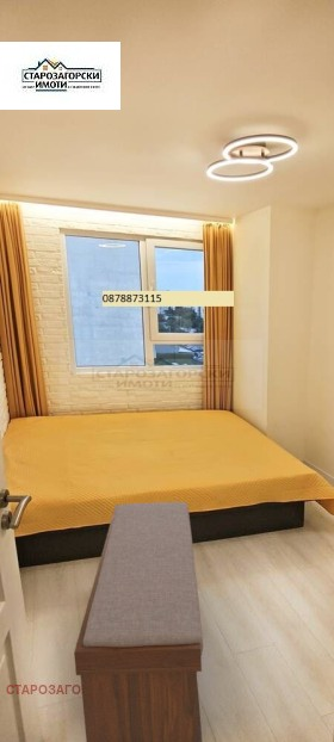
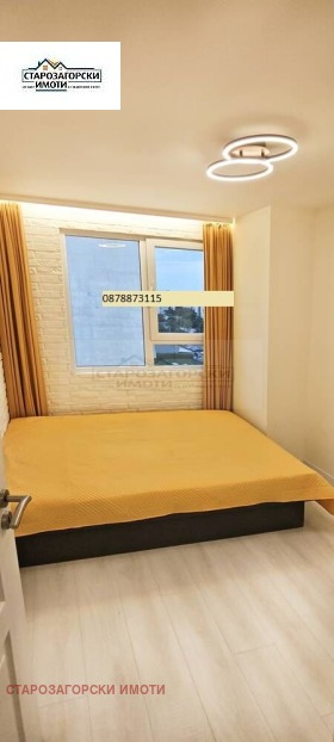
- bench (149, 601)
